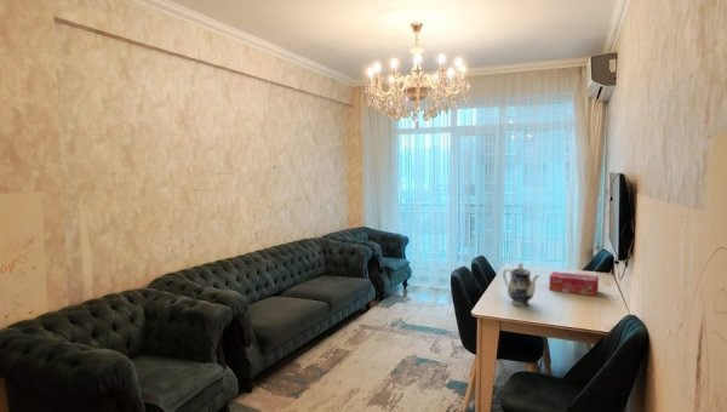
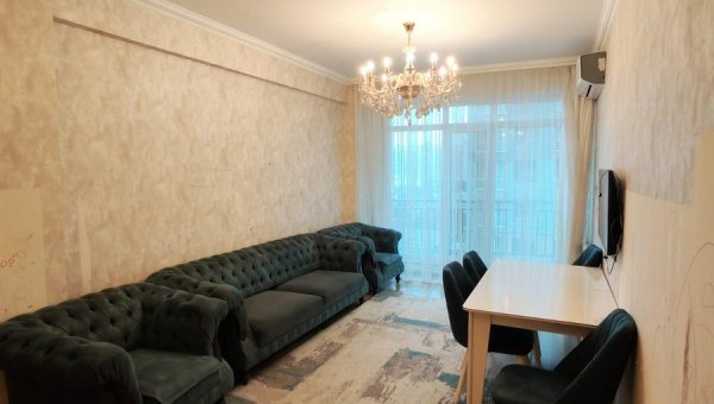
- teapot (520, 282)
- tissue box (573, 282)
